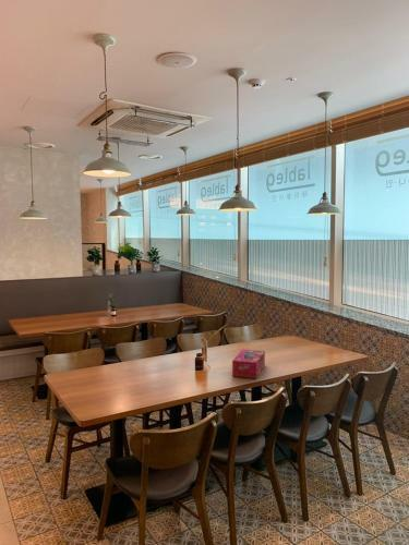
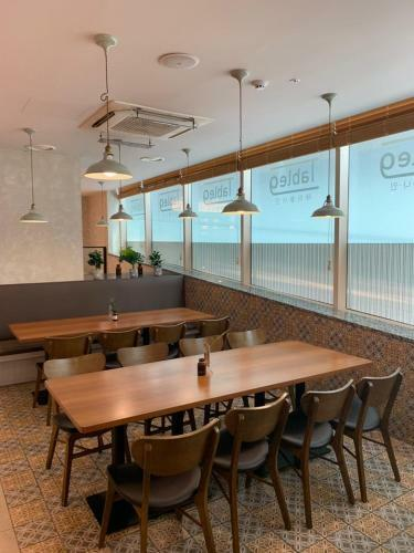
- tissue box (249, 363)
